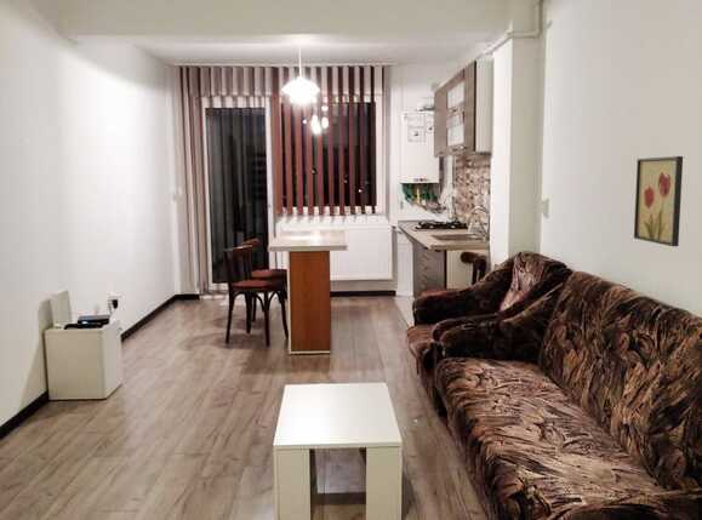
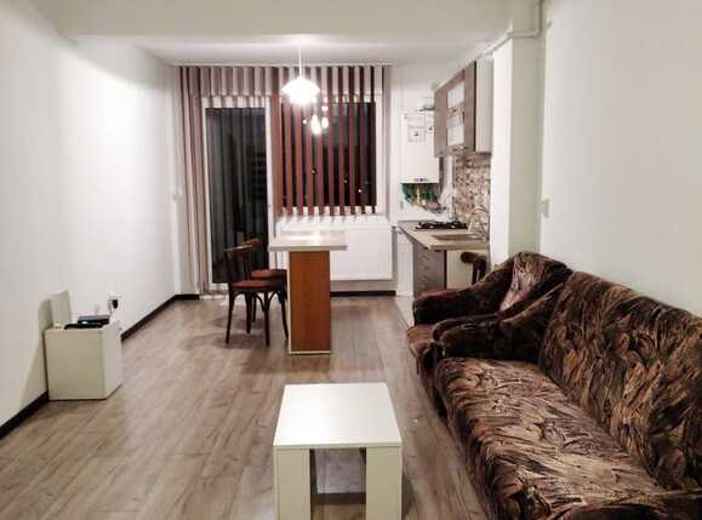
- wall art (658, 200)
